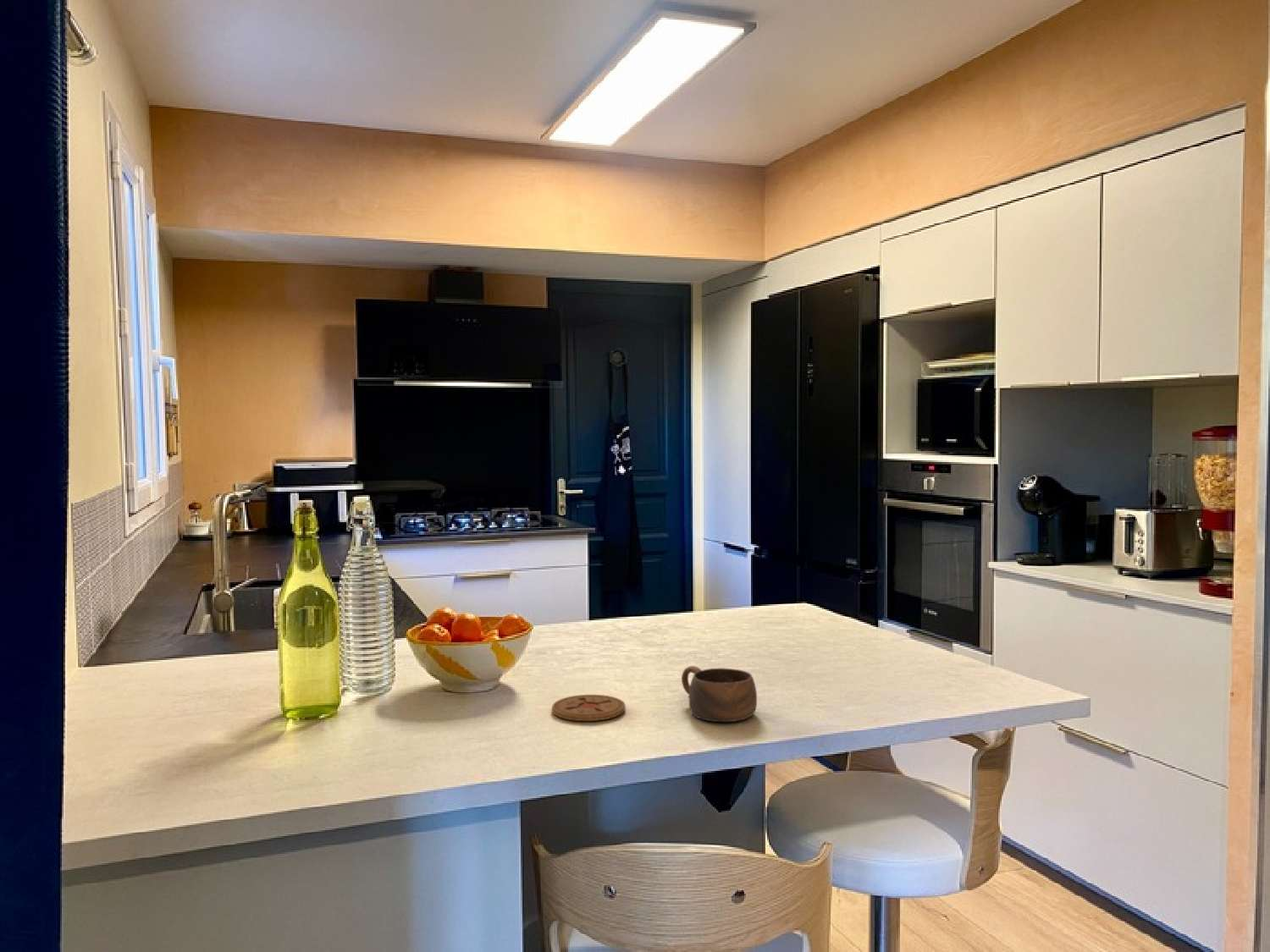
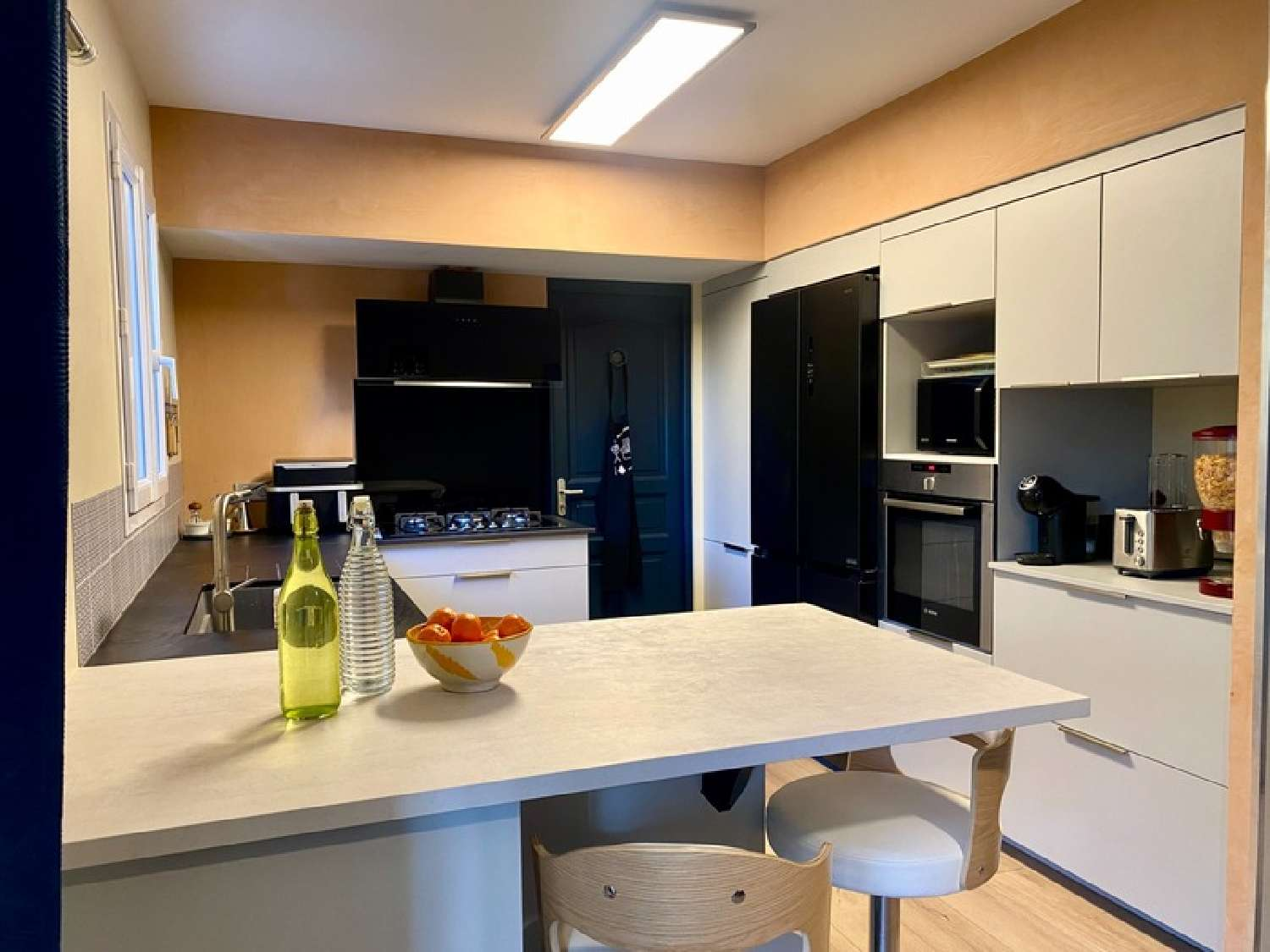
- coaster (588, 707)
- cup (716, 691)
